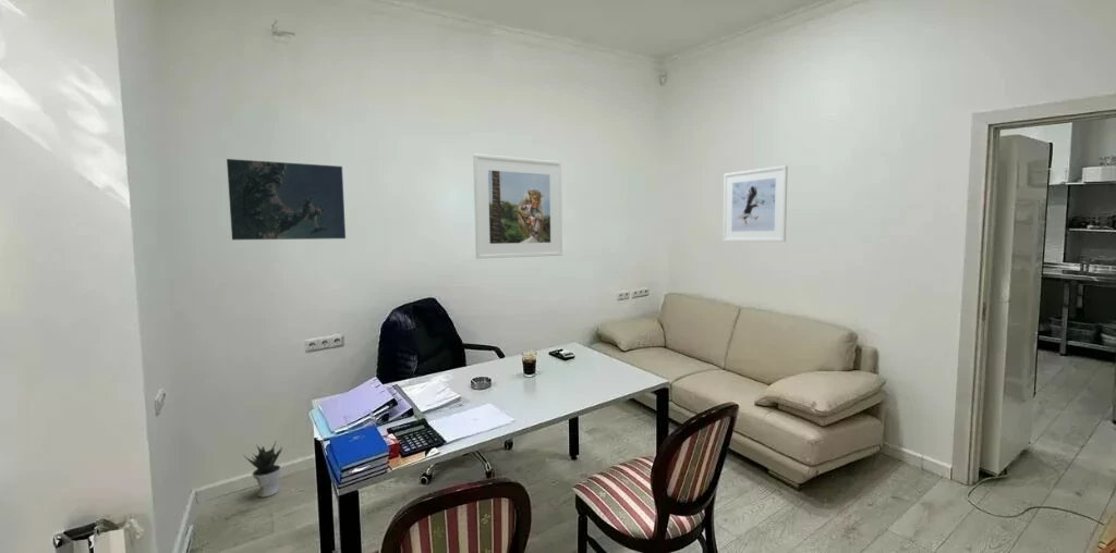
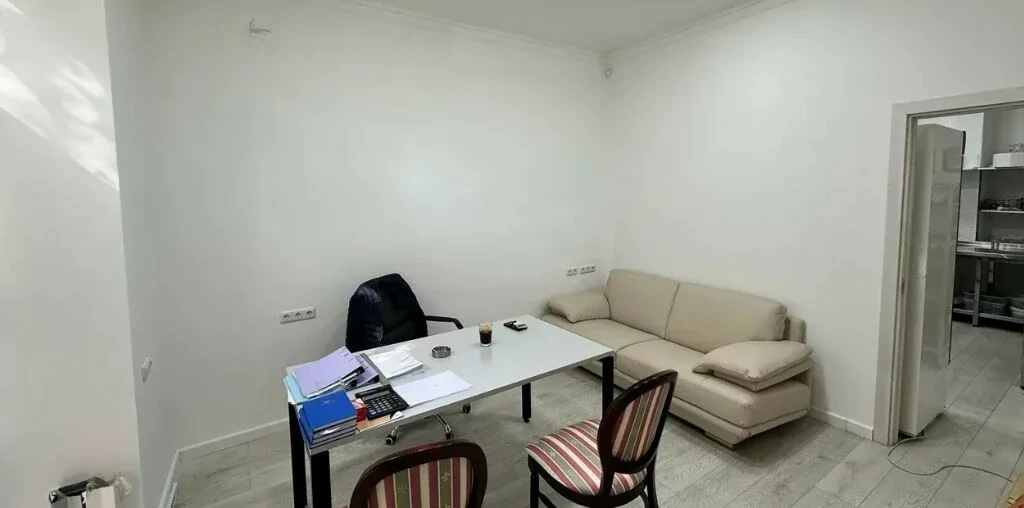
- potted plant (265, 468)
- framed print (520, 208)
- map (290, 200)
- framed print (753, 206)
